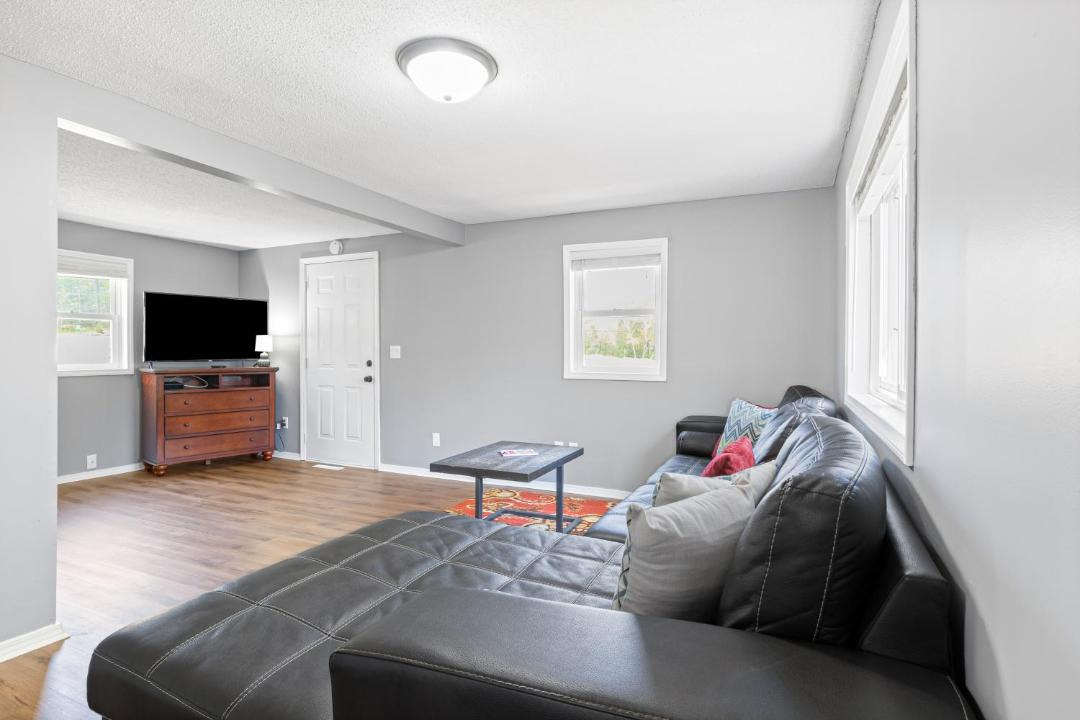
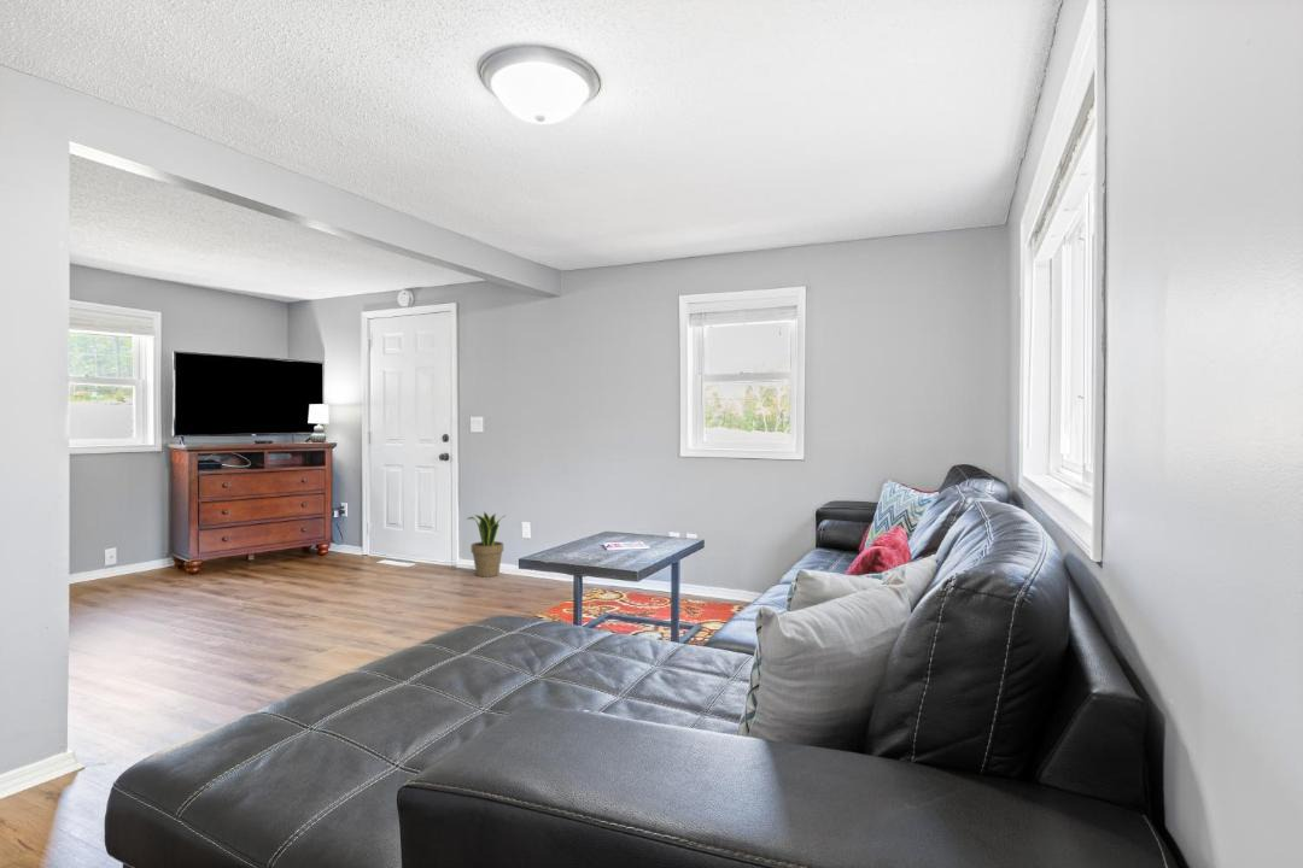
+ potted plant (487, 542)
